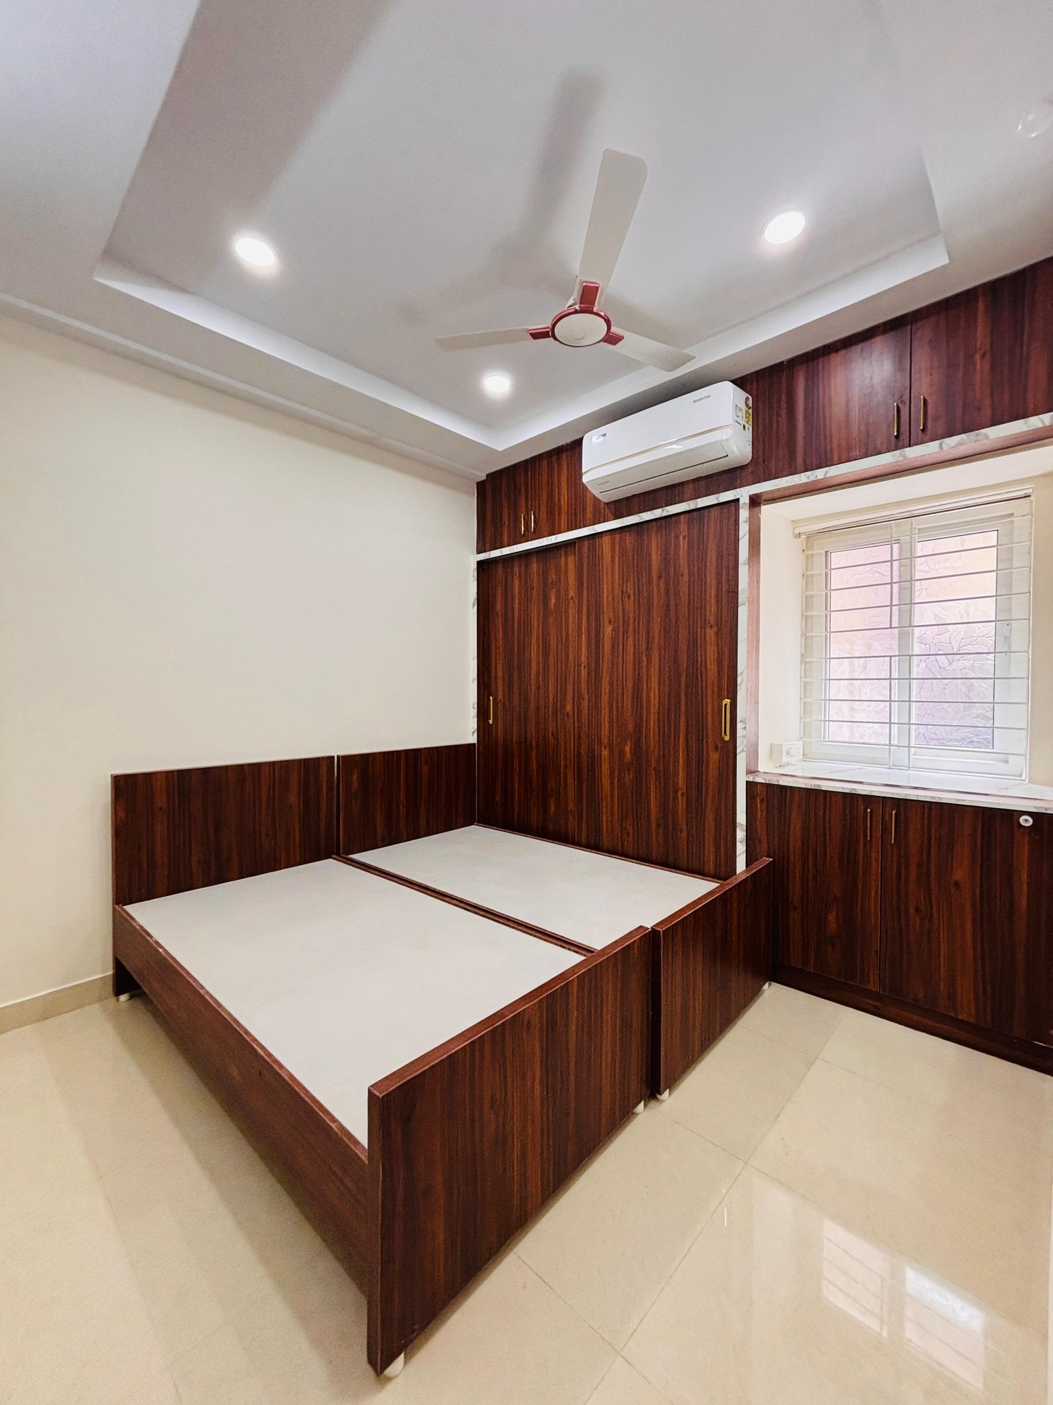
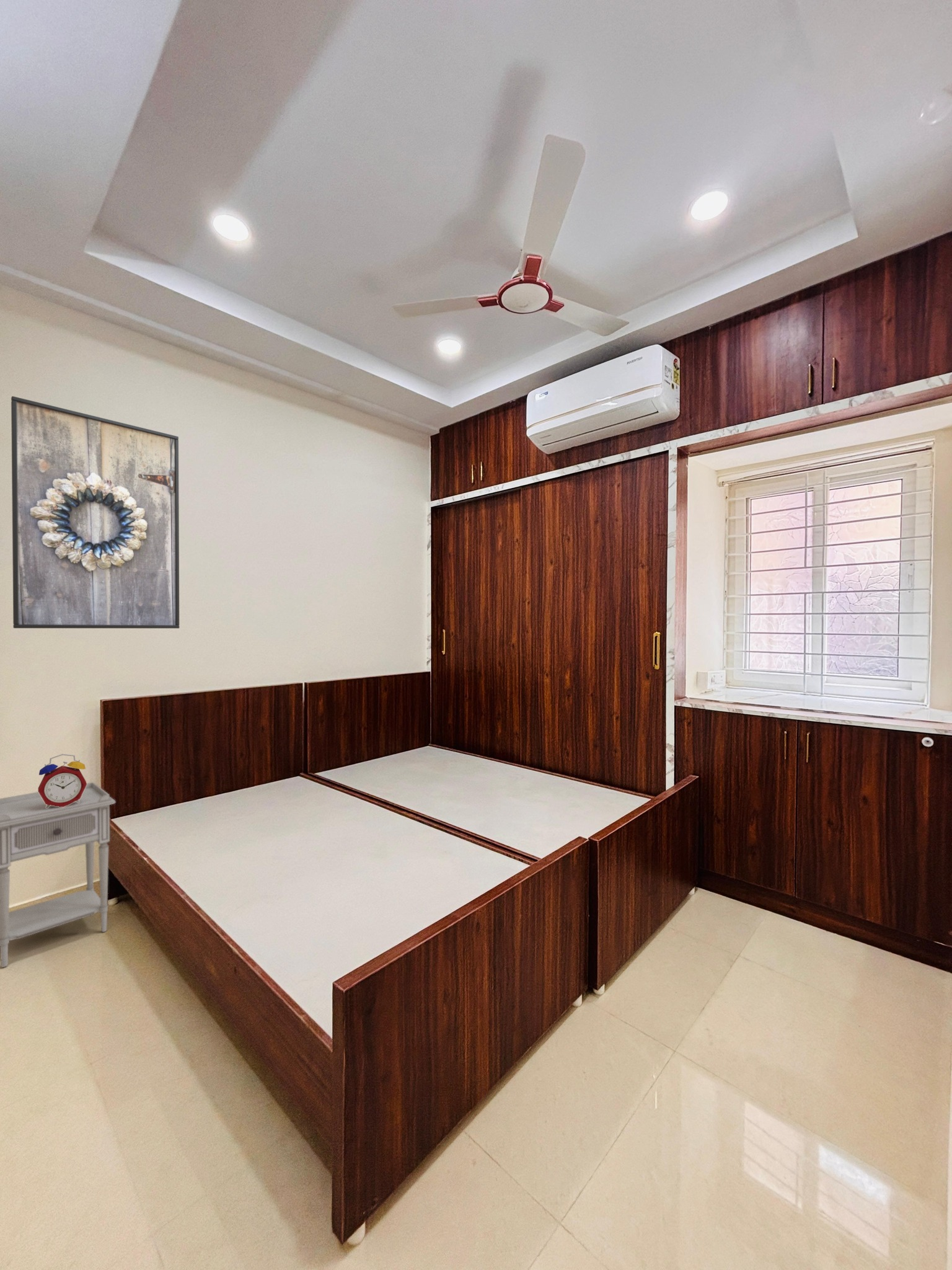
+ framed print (103, 523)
+ alarm clock (63, 778)
+ nightstand (48, 855)
